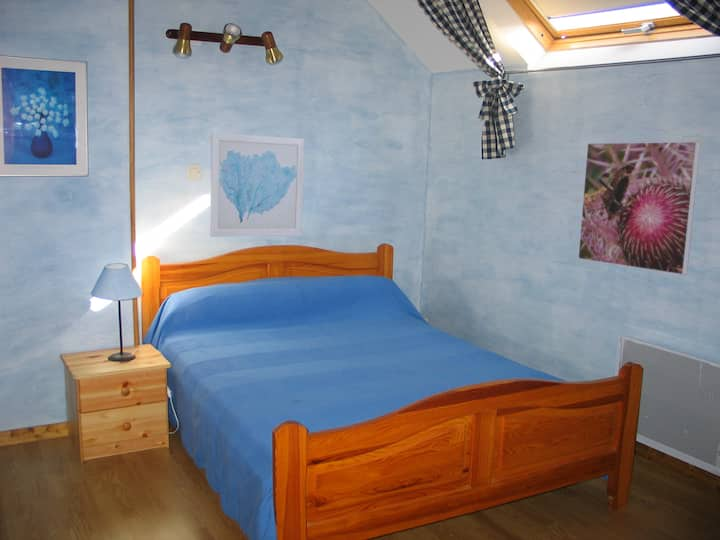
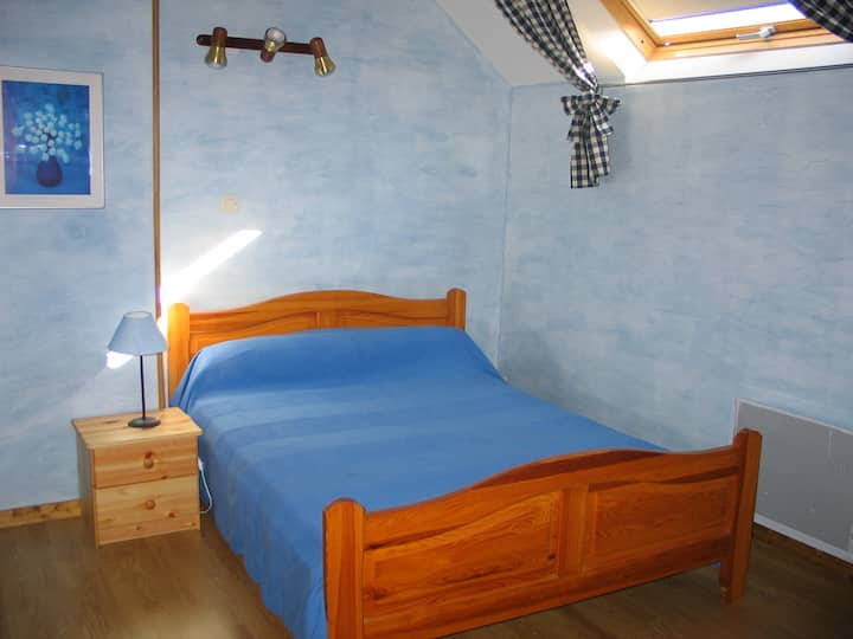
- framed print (634, 205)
- wall art (258, 186)
